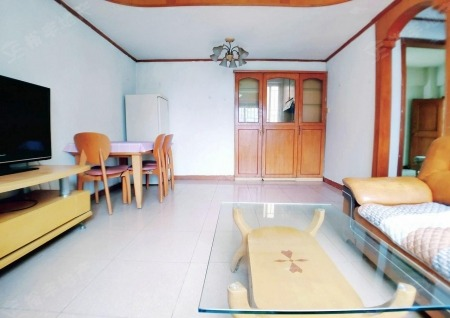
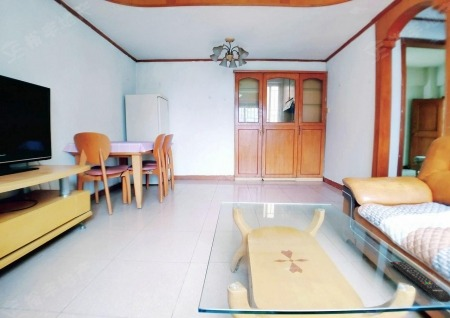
+ remote control (416, 277)
